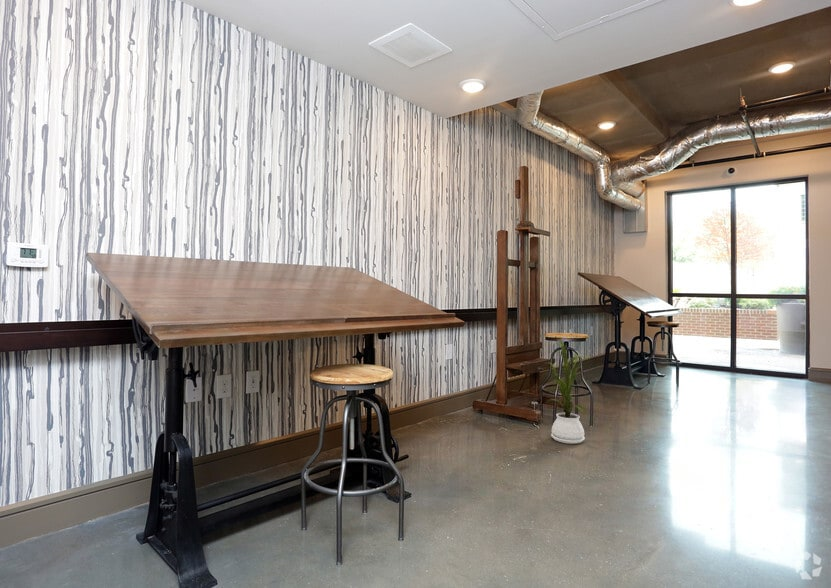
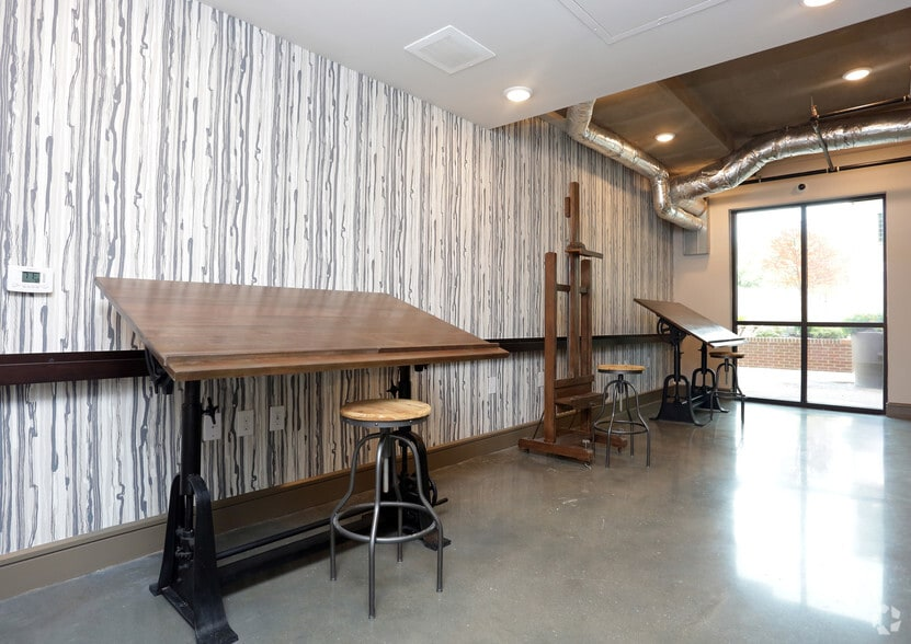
- house plant (567, 390)
